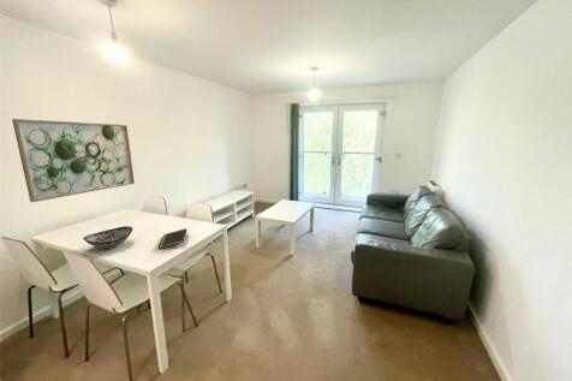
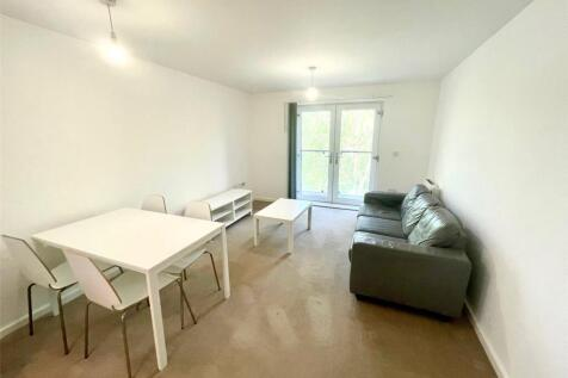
- decorative bowl (109, 239)
- wall art (85, 157)
- notepad (173, 237)
